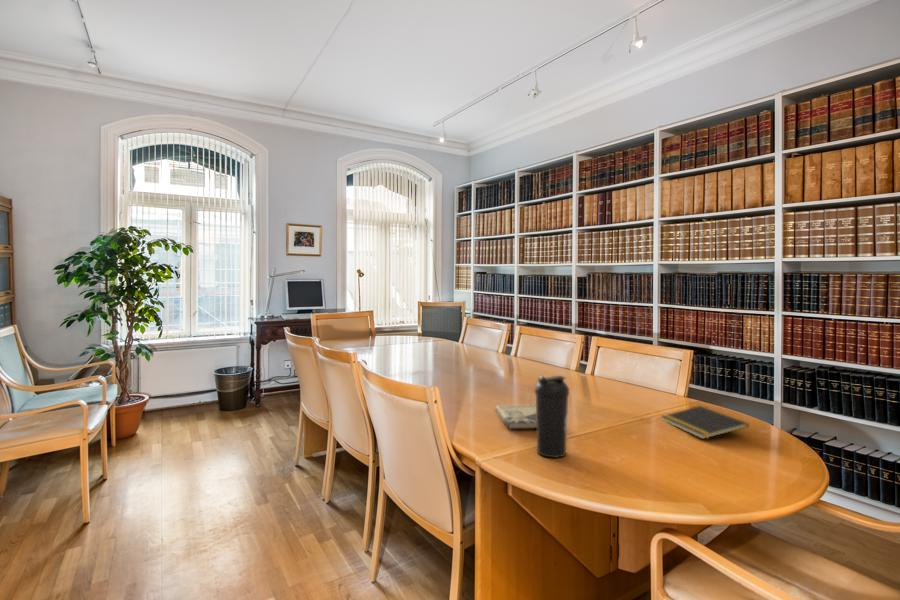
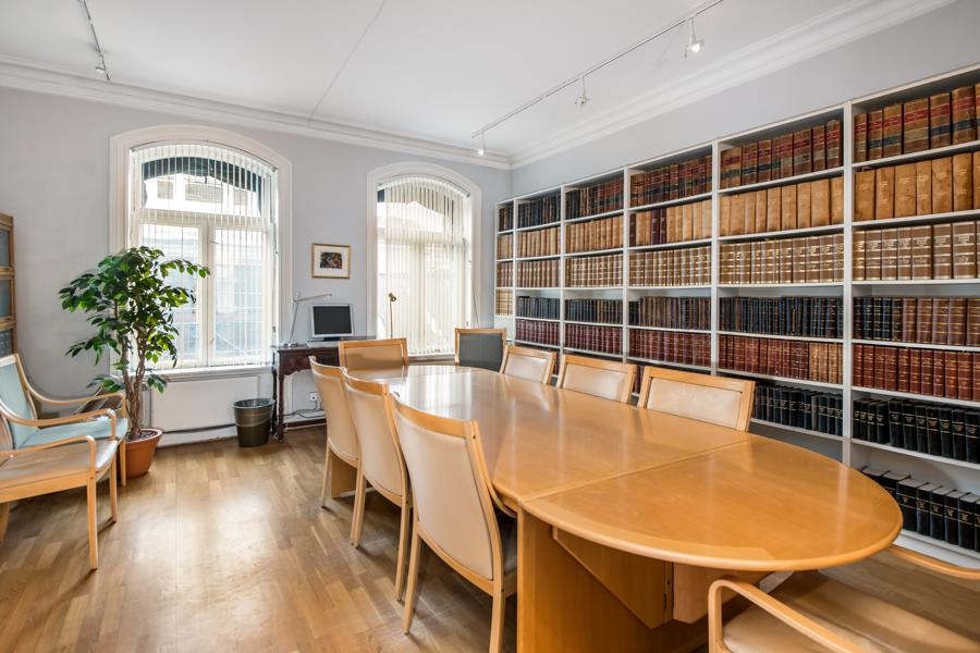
- notepad (701, 421)
- book (523, 415)
- water bottle (551, 414)
